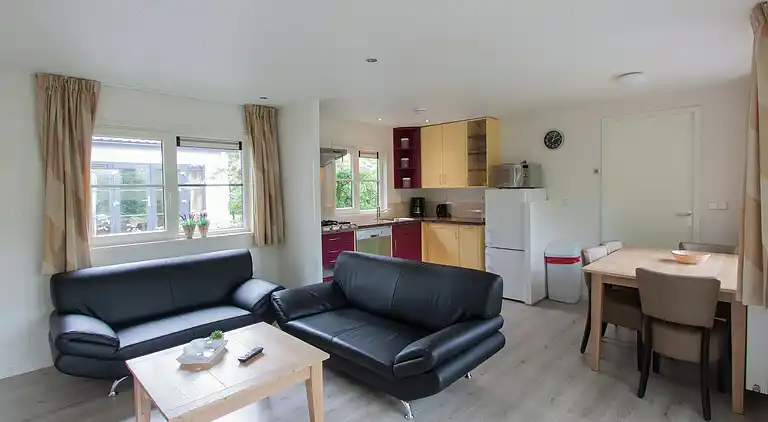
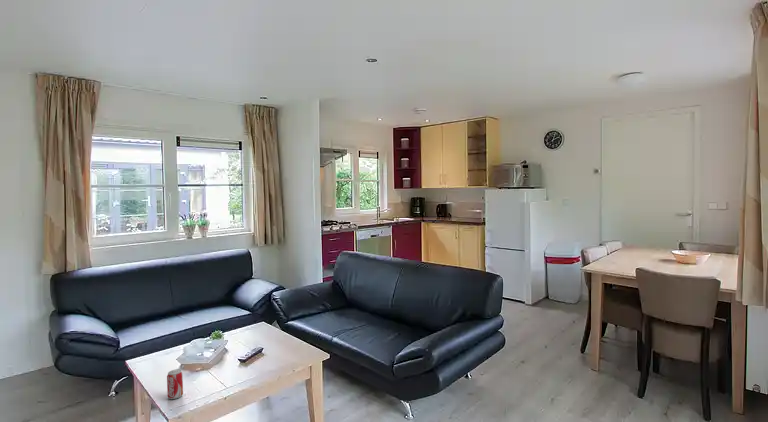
+ beverage can (175, 383)
